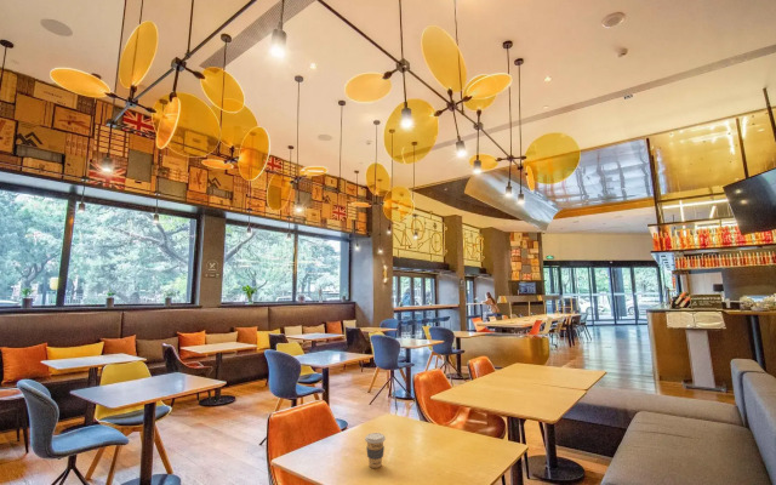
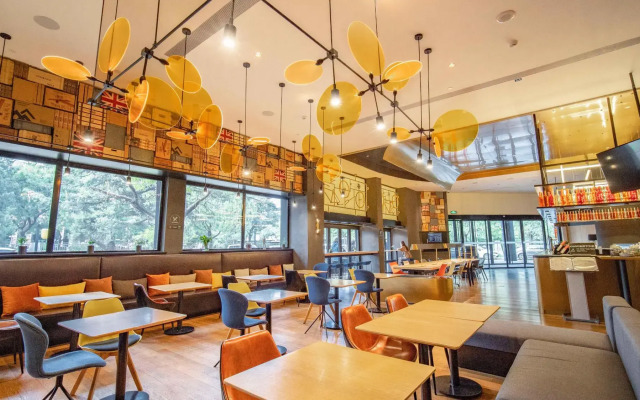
- coffee cup (375, 450)
